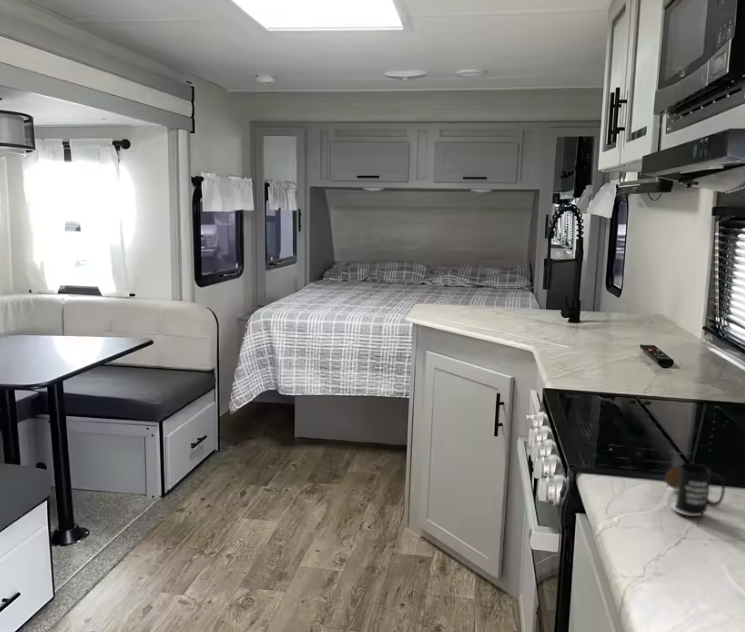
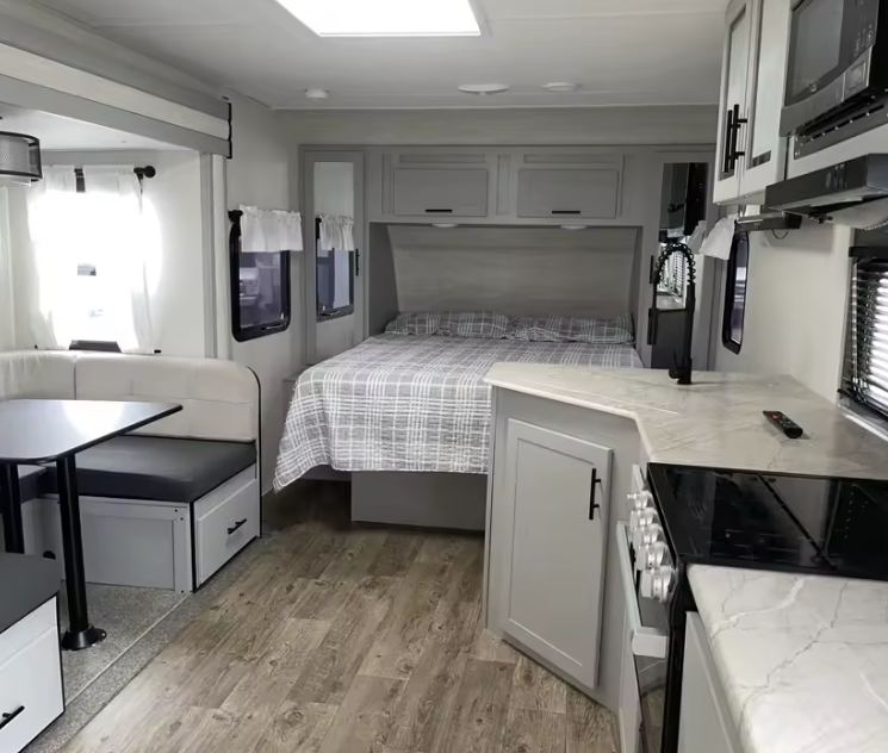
- mug (694, 481)
